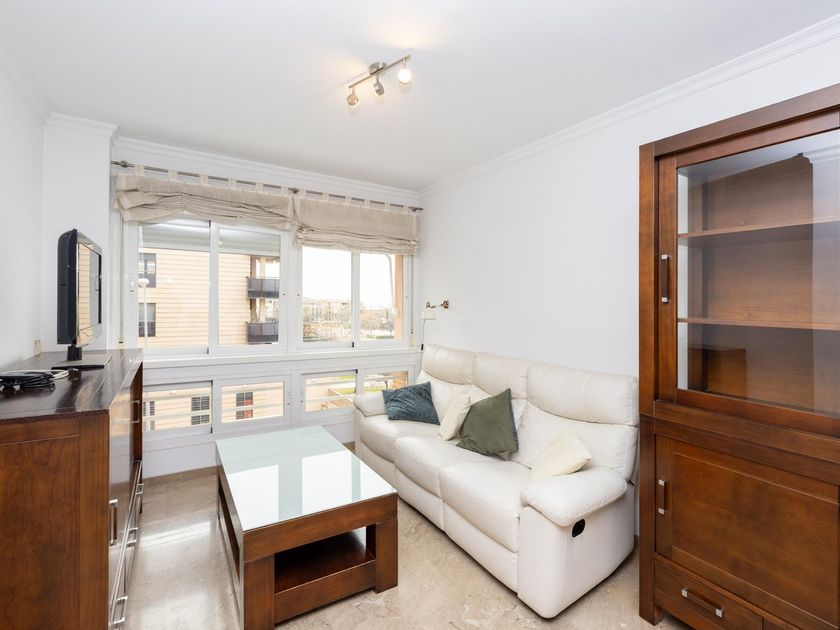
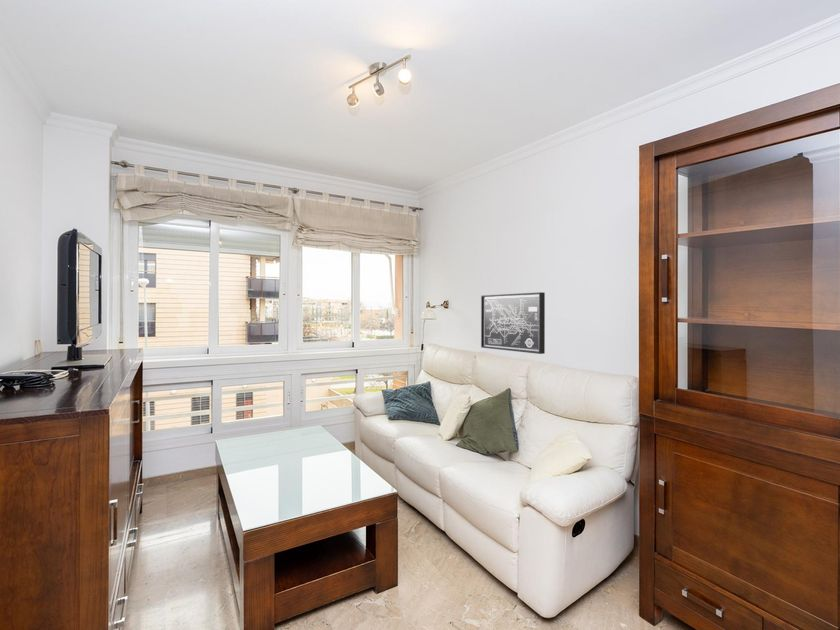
+ wall art (510, 322)
